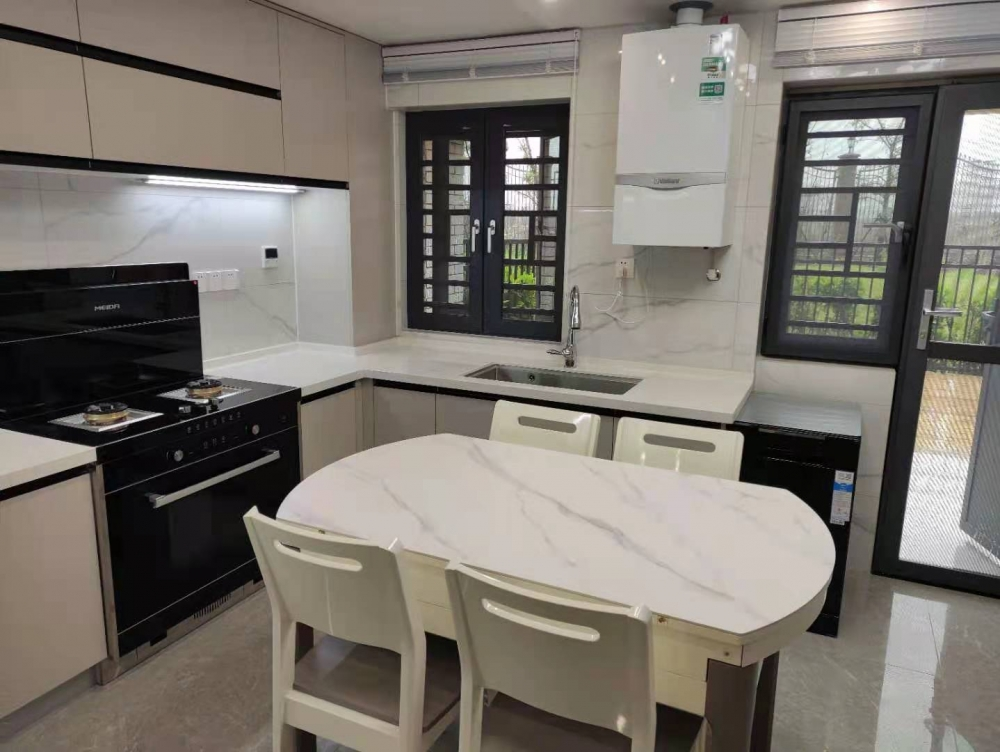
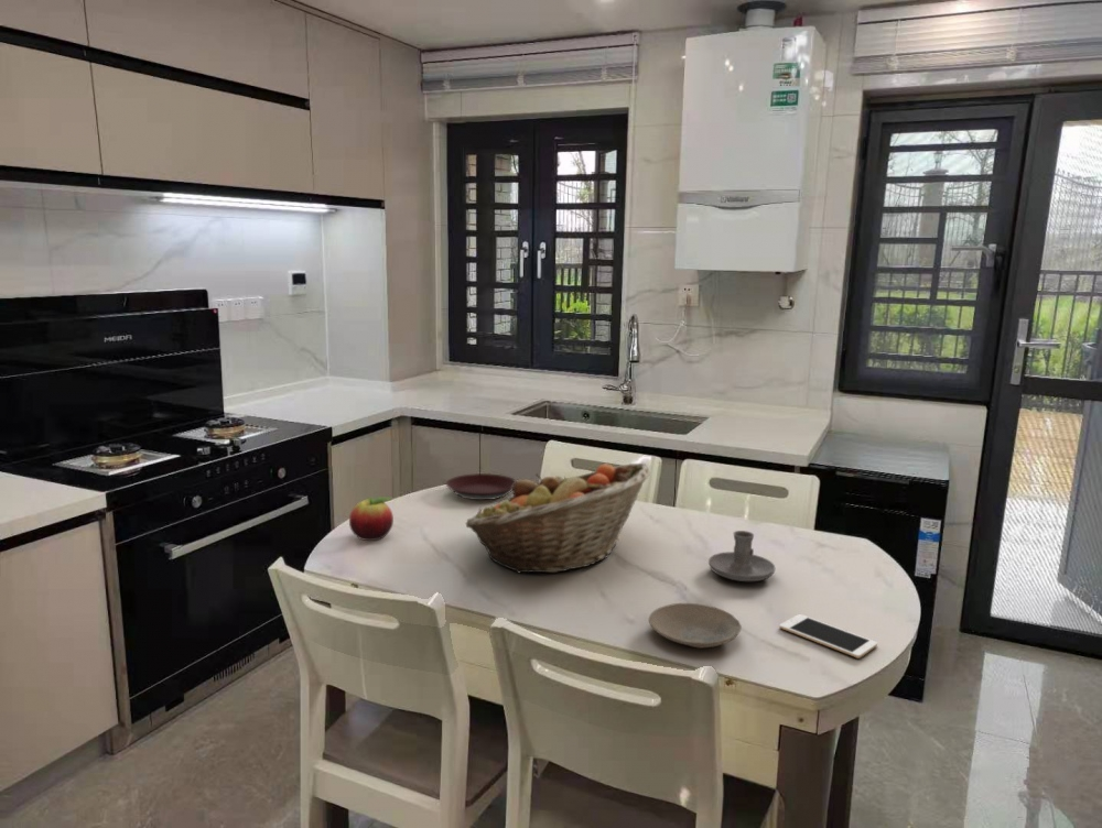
+ plate (693, 628)
+ fruit (371, 518)
+ candle holder (743, 552)
+ fruit basket (561, 509)
+ cell phone (827, 634)
+ plate (482, 488)
